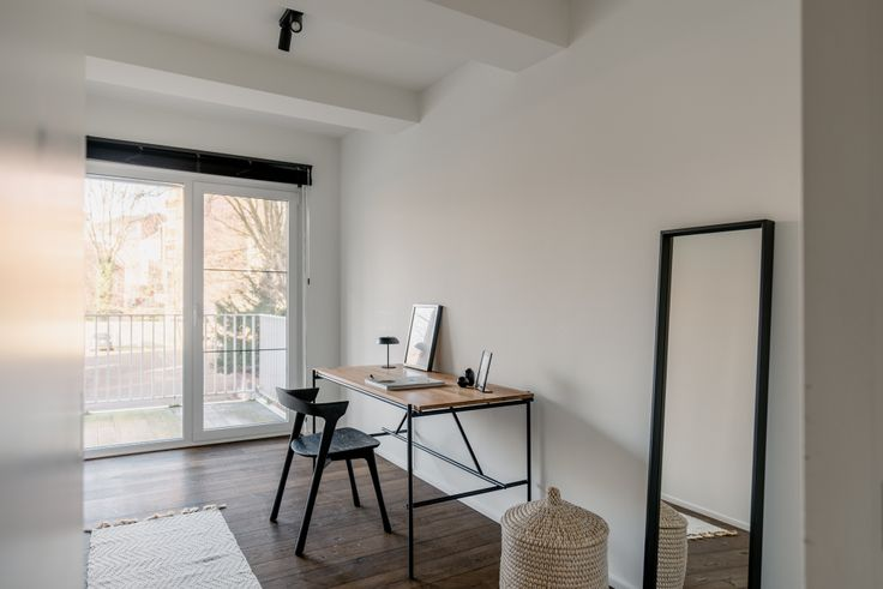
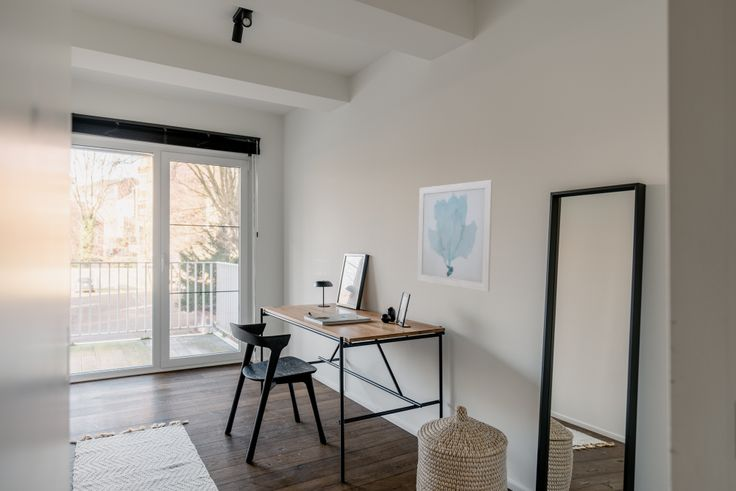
+ wall art (451, 235)
